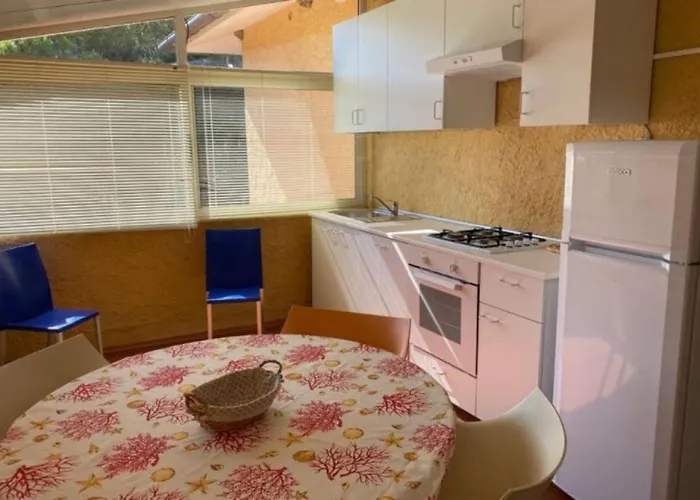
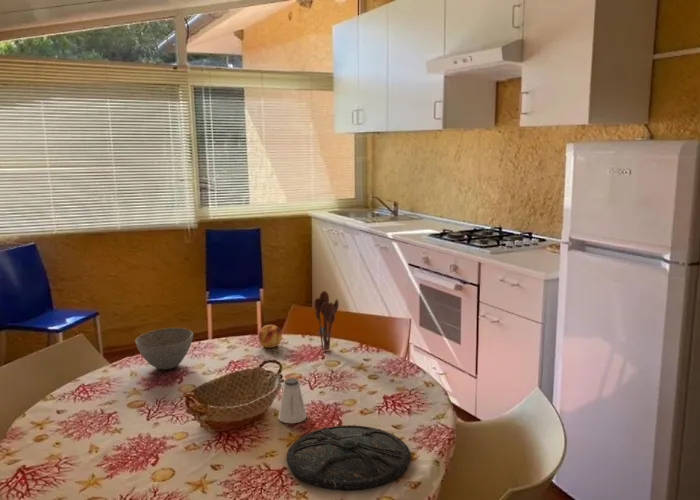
+ bowl (165, 351)
+ utensil holder (326, 322)
+ fruit (270, 336)
+ saltshaker (292, 398)
+ plate (348, 448)
